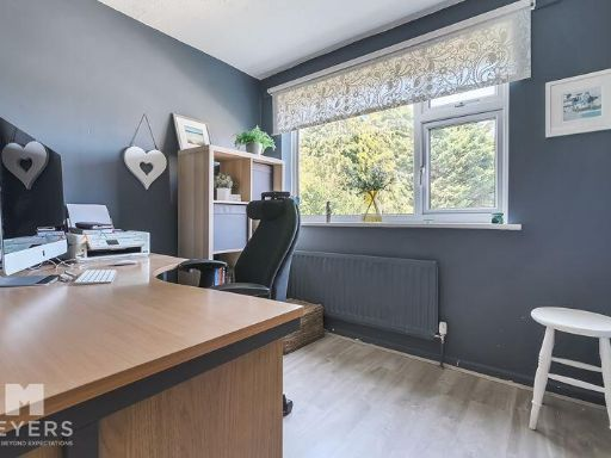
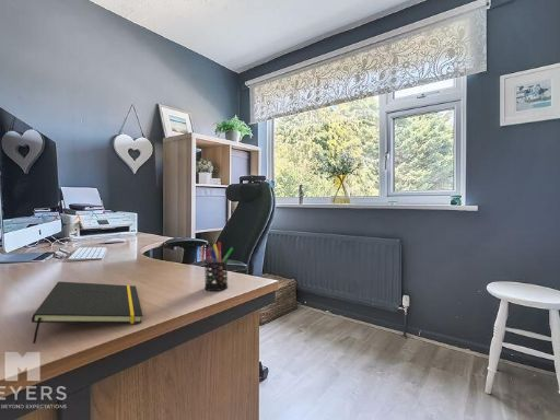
+ notepad (95, 300)
+ pen holder (219, 264)
